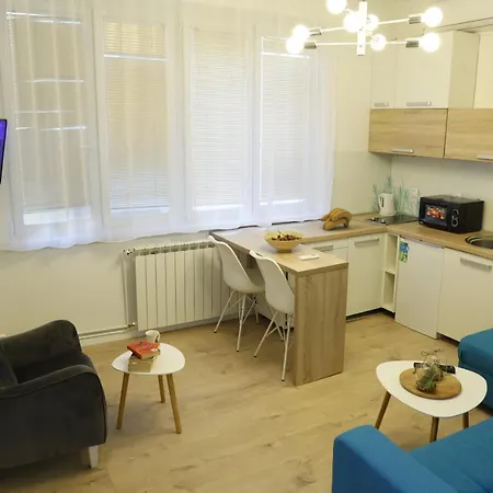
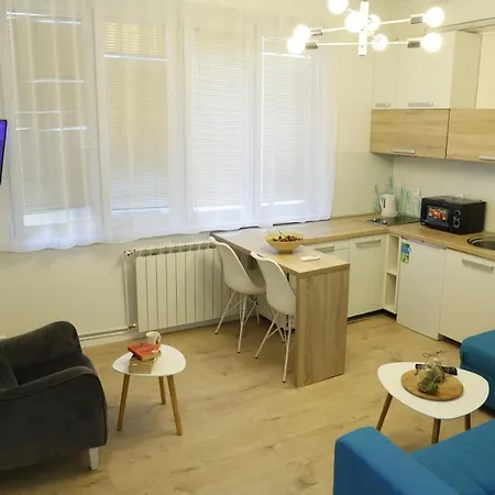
- banana bunch (335, 218)
